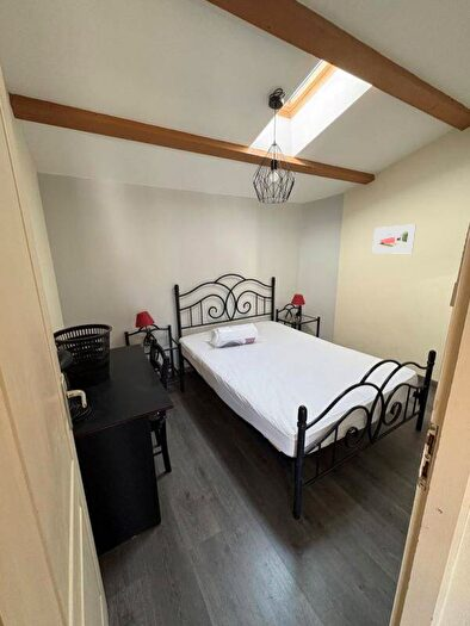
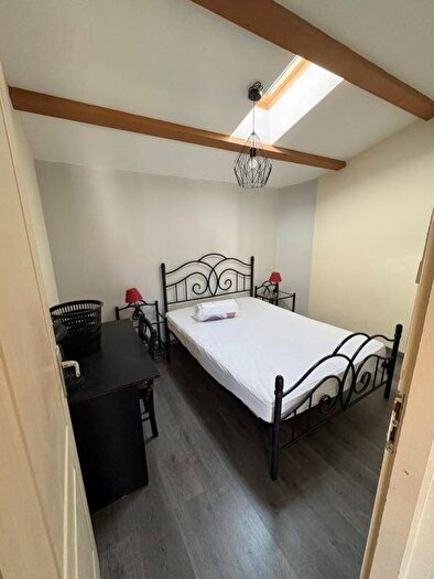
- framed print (392, 240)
